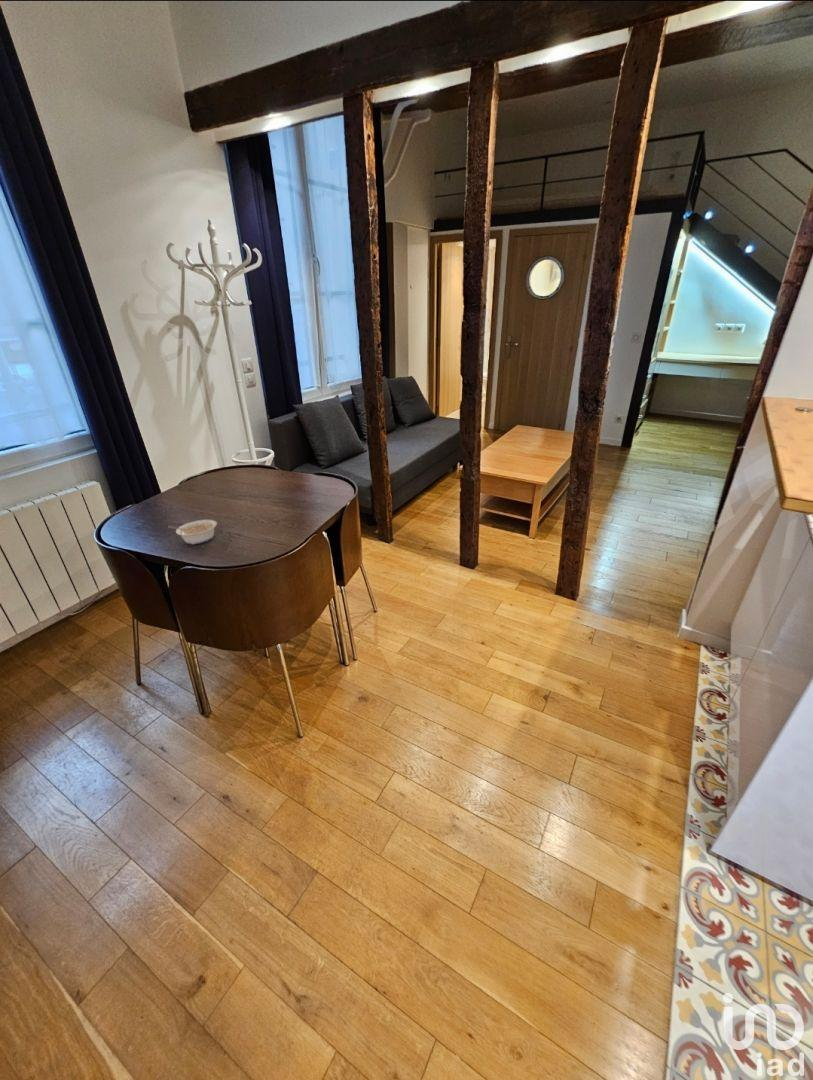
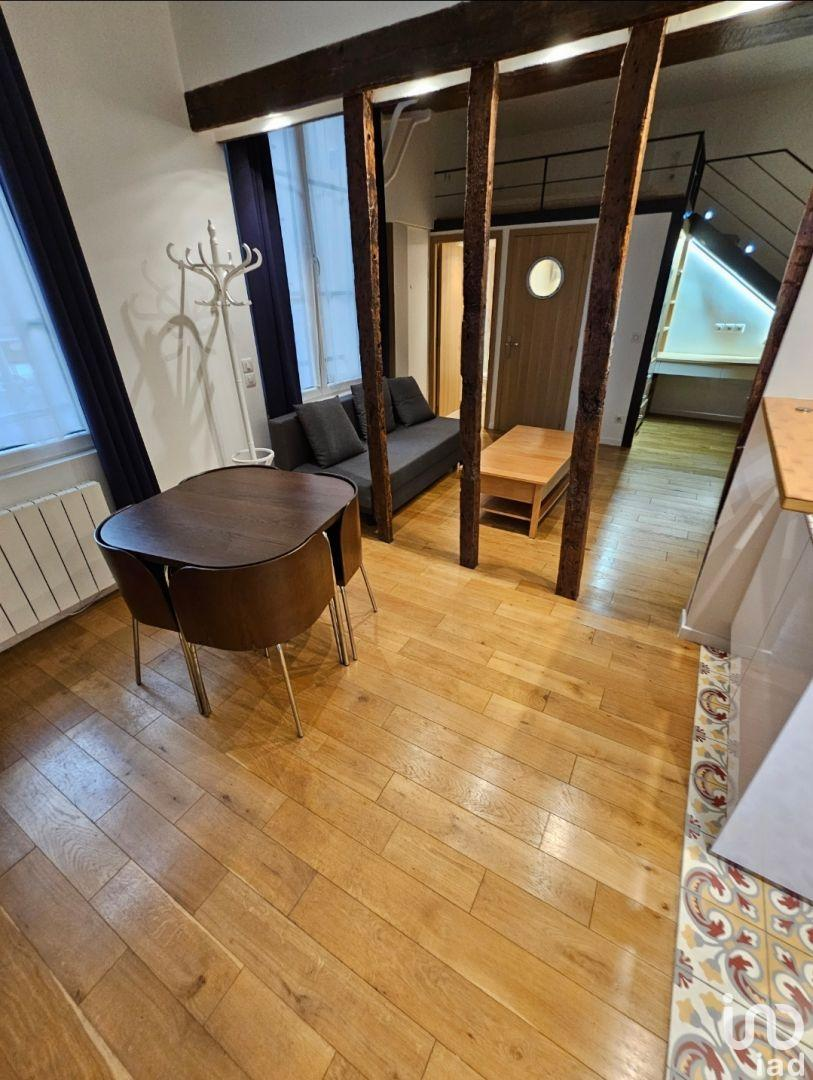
- legume (196, 532)
